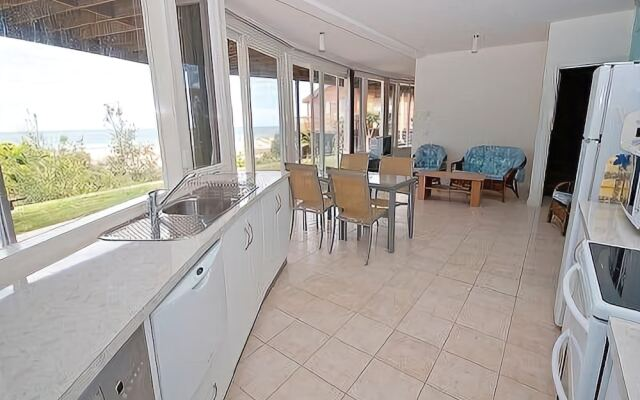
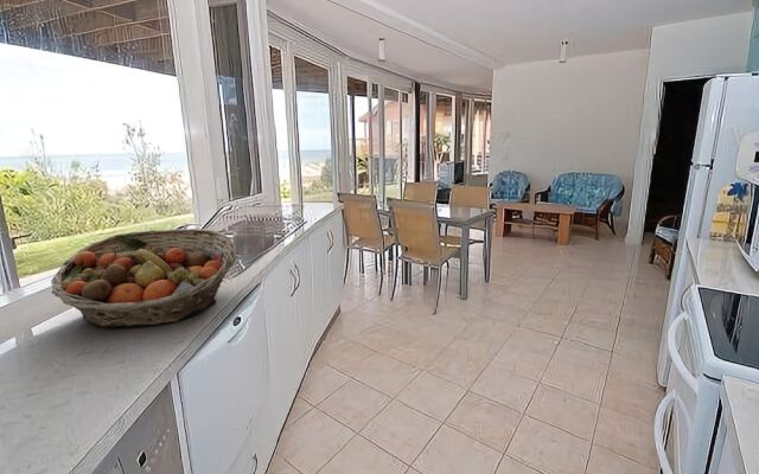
+ fruit basket (152, 274)
